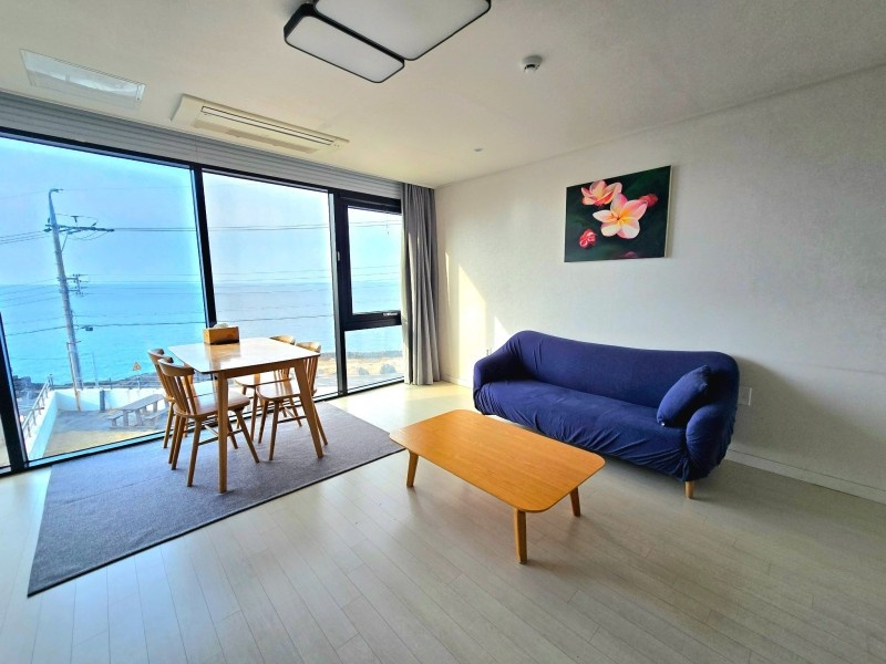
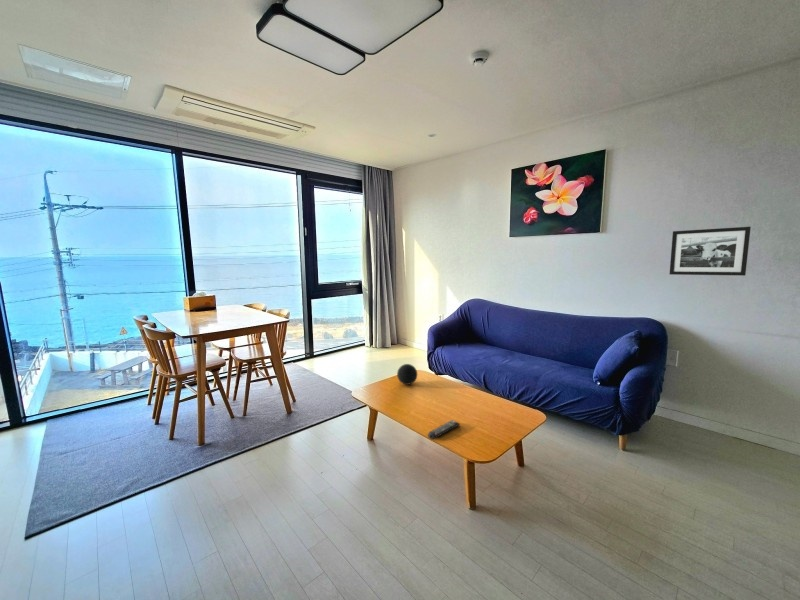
+ decorative ball (407, 374)
+ picture frame (707, 252)
+ remote control (444, 429)
